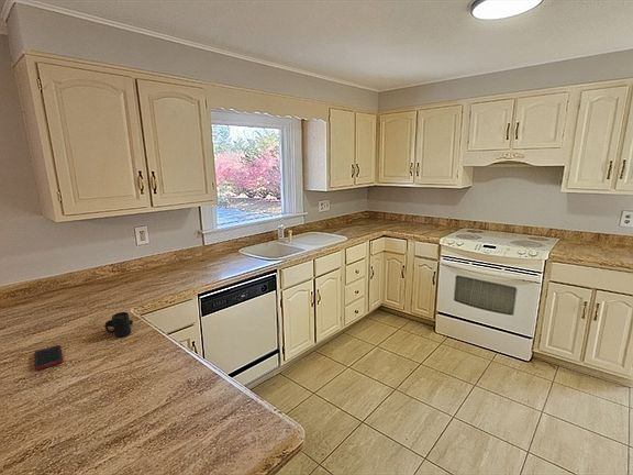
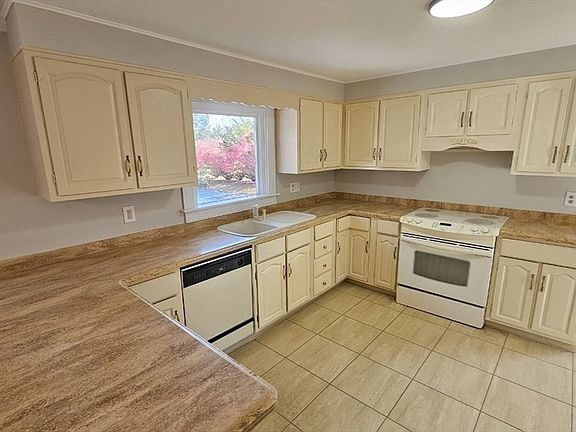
- cell phone (48, 356)
- coffee mug (118, 322)
